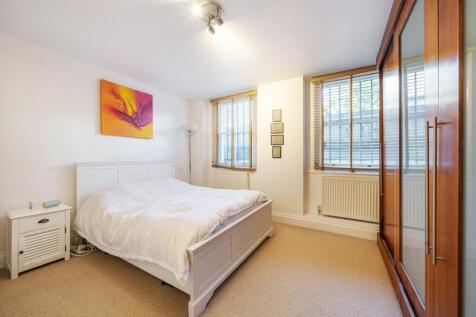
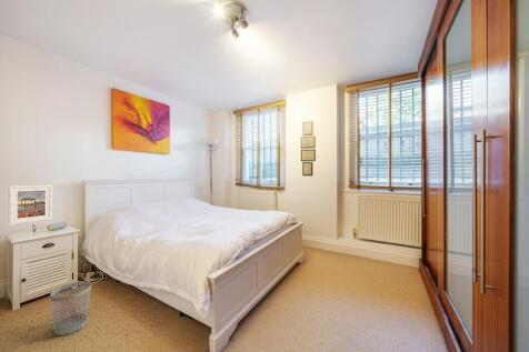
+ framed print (31, 203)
+ wastebasket (71, 308)
